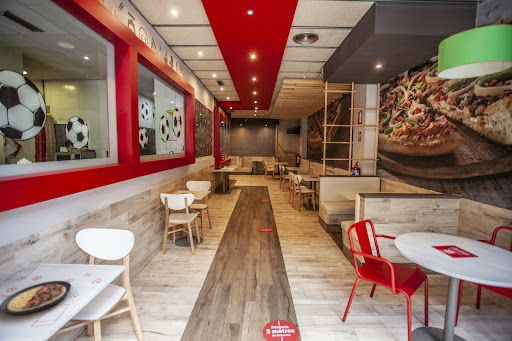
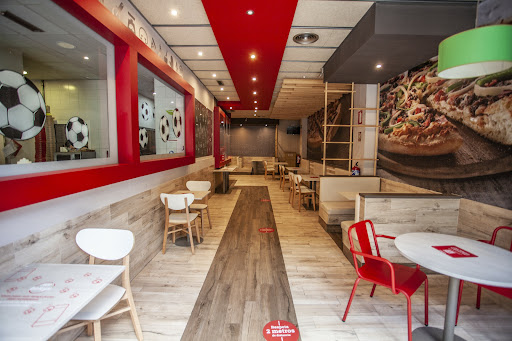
- plate (38, 295)
